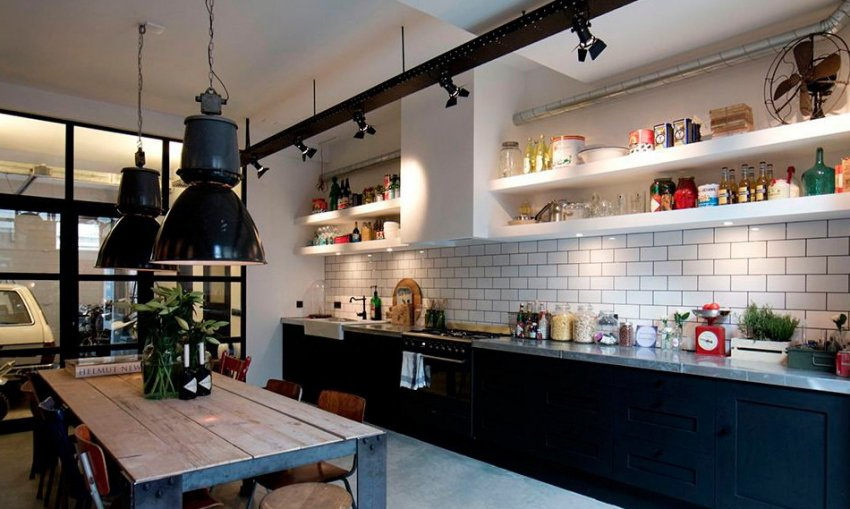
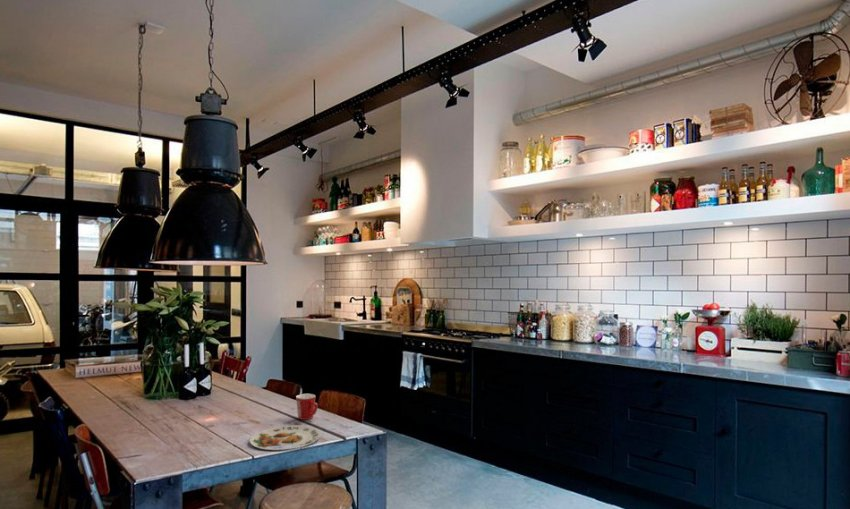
+ plate (285, 438)
+ mug (308, 407)
